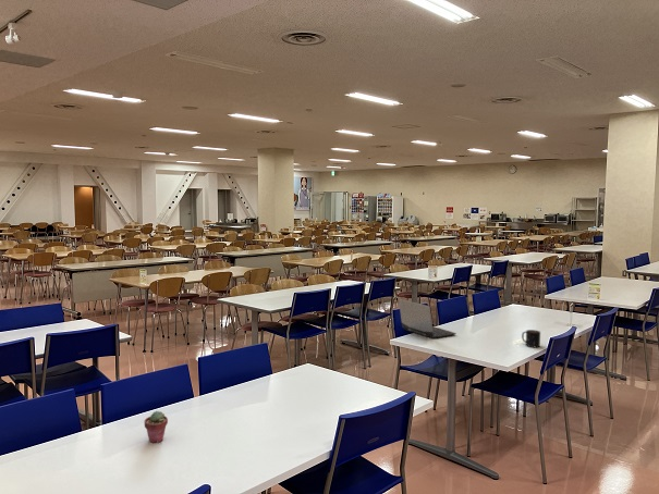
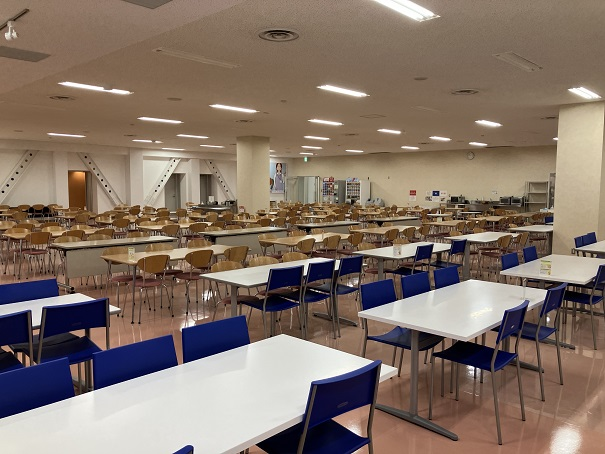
- mug (529, 337)
- laptop computer (426, 317)
- potted succulent (156, 424)
